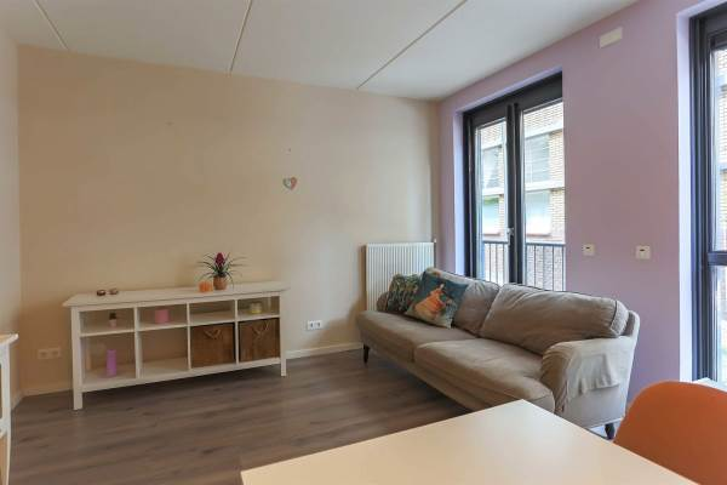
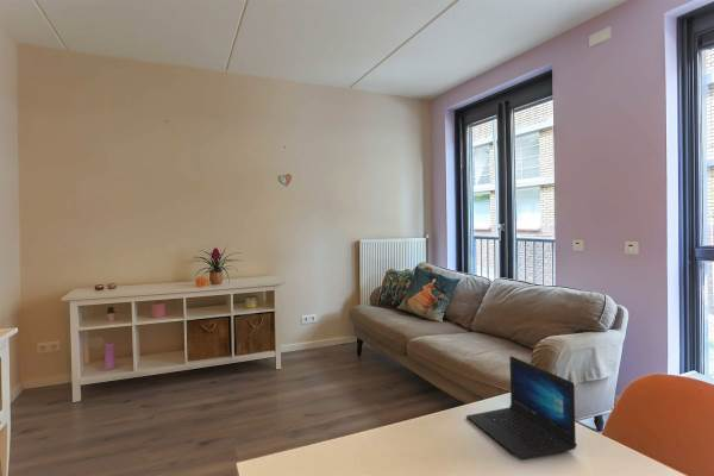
+ laptop (515, 401)
